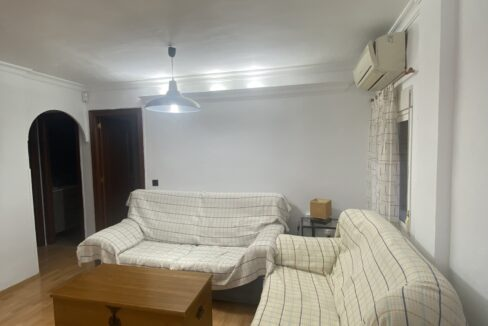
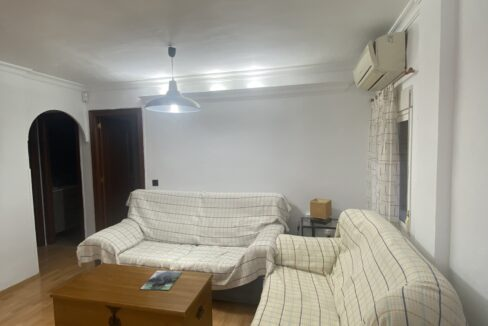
+ magazine (162, 279)
